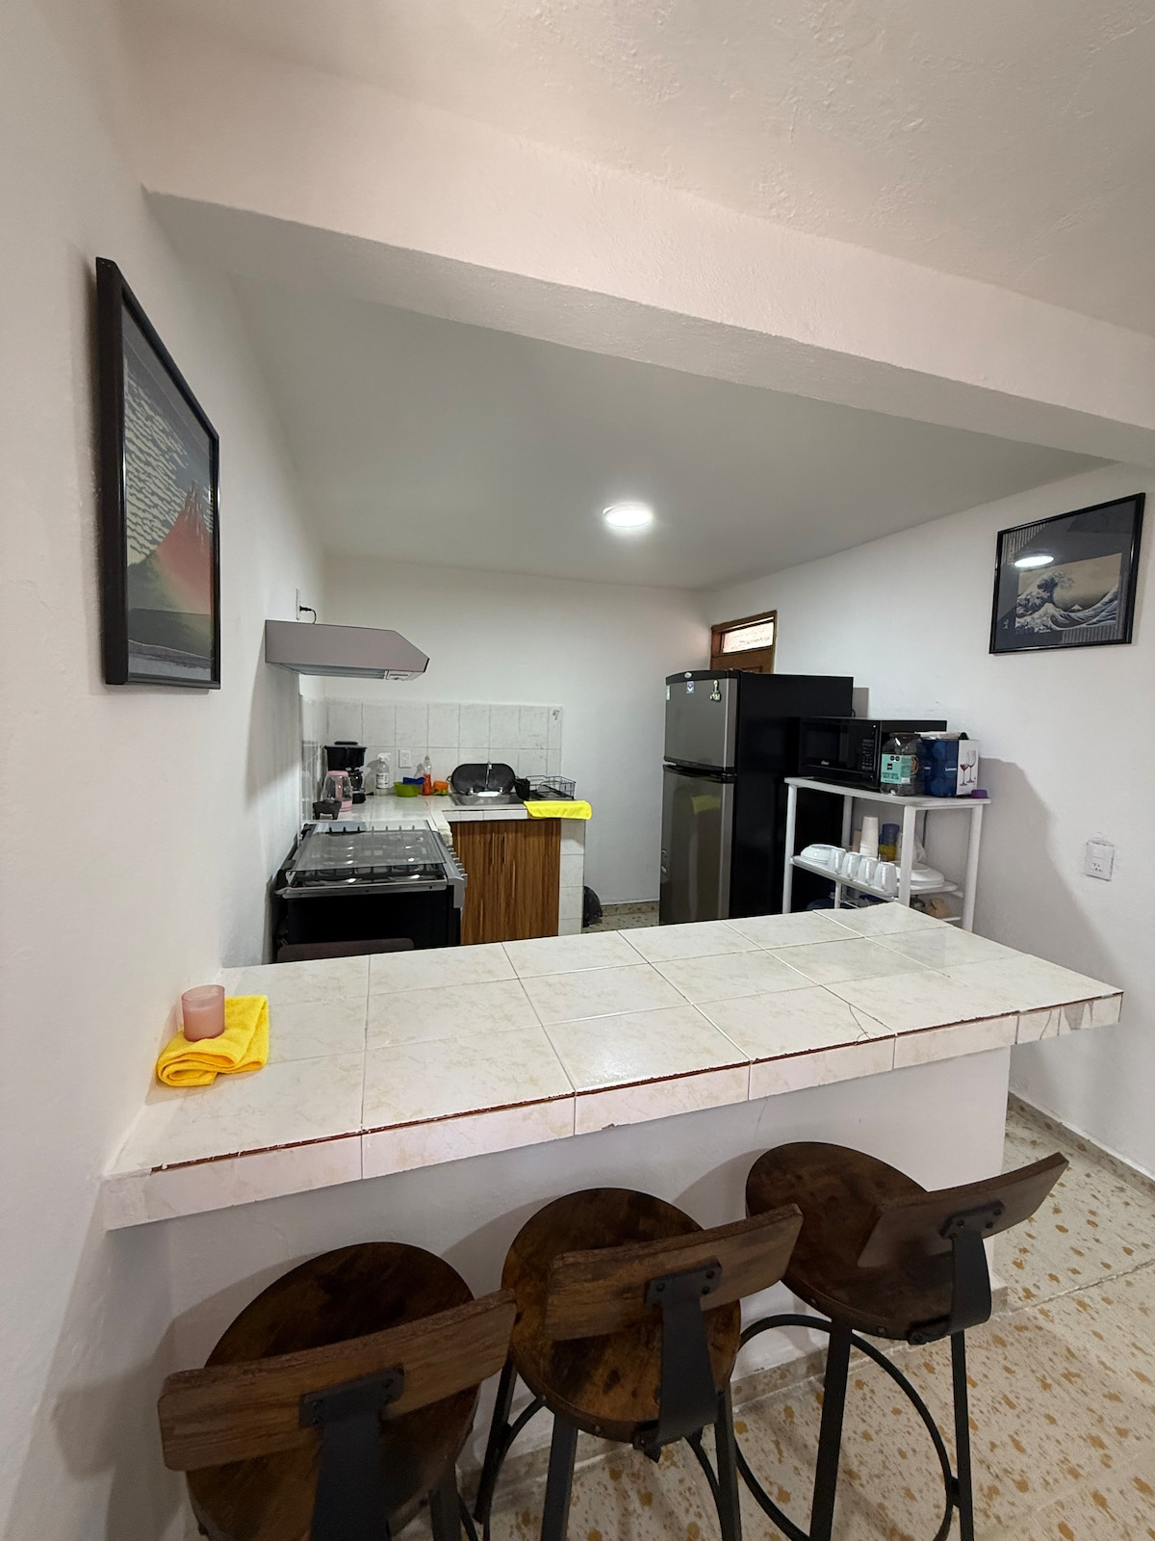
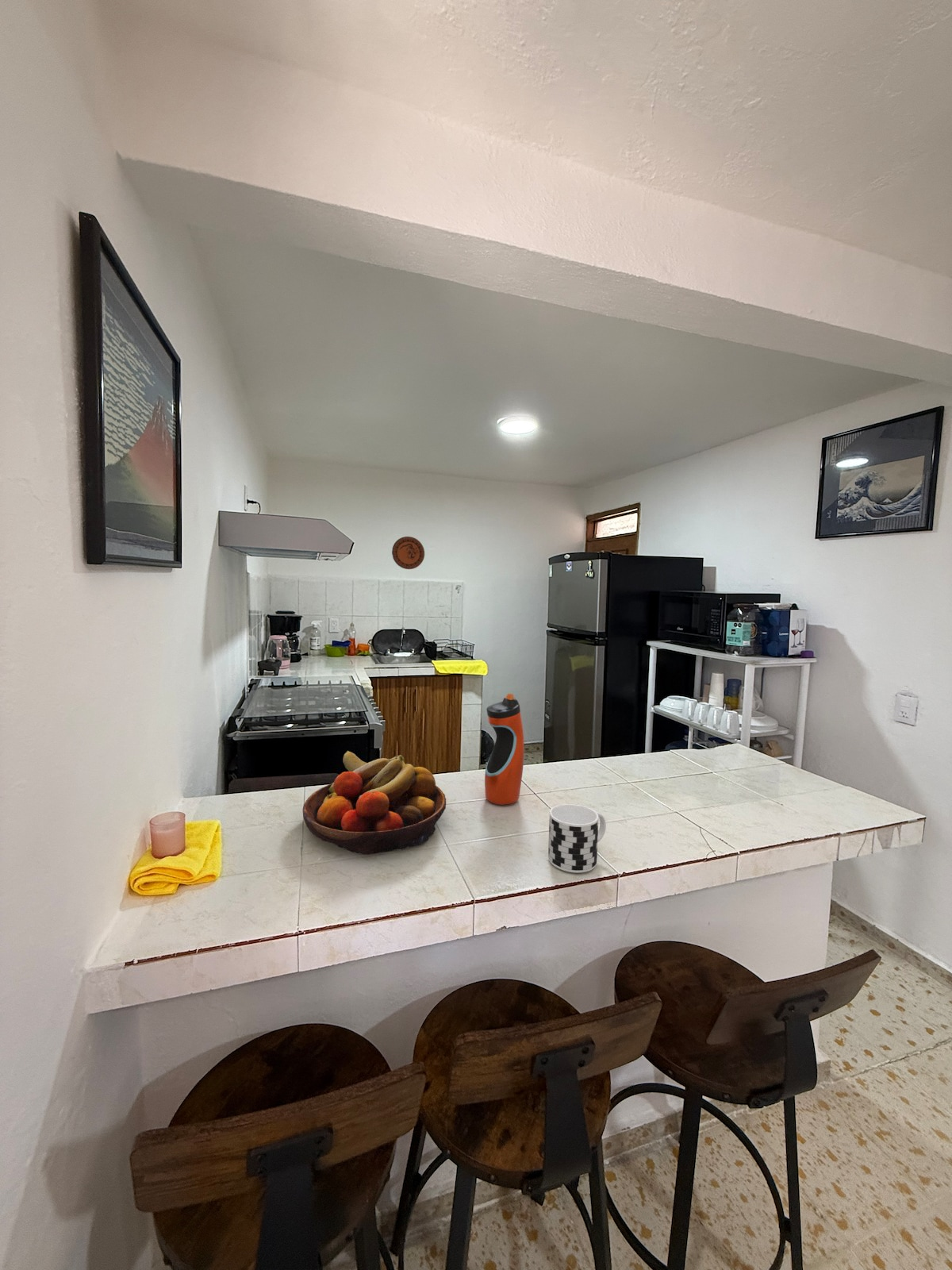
+ water bottle (505, 747)
+ fruit bowl (374, 794)
+ cup (579, 835)
+ decorative plate (408, 552)
